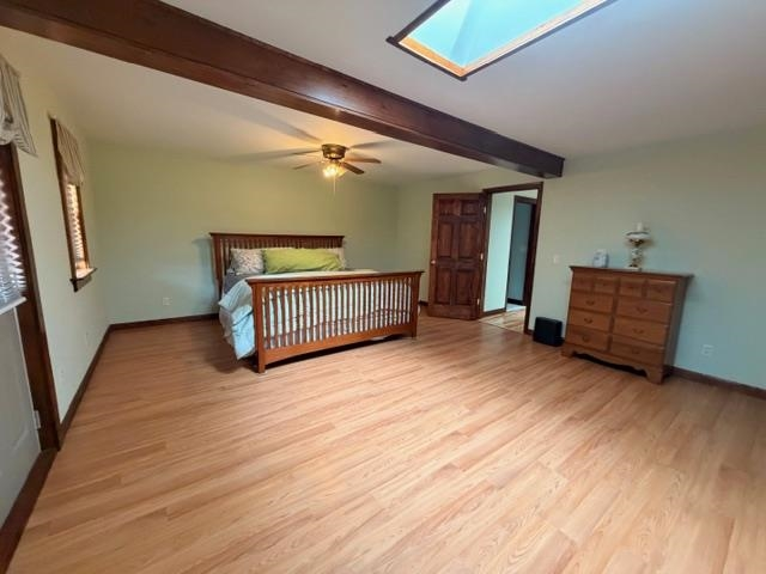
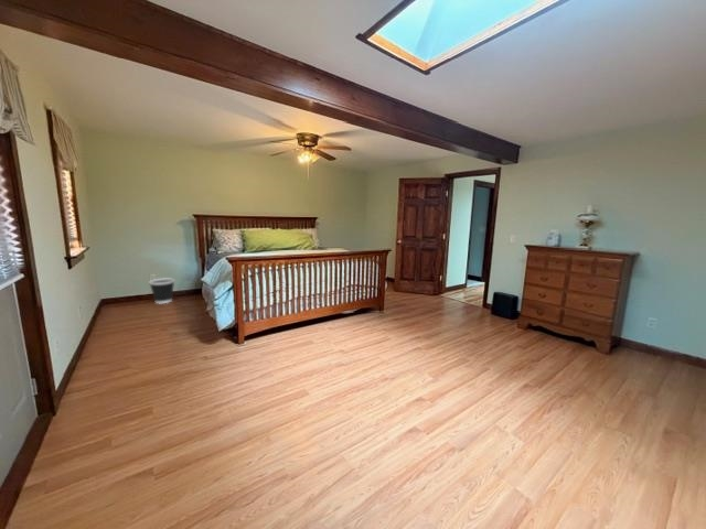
+ wastebasket (162, 291)
